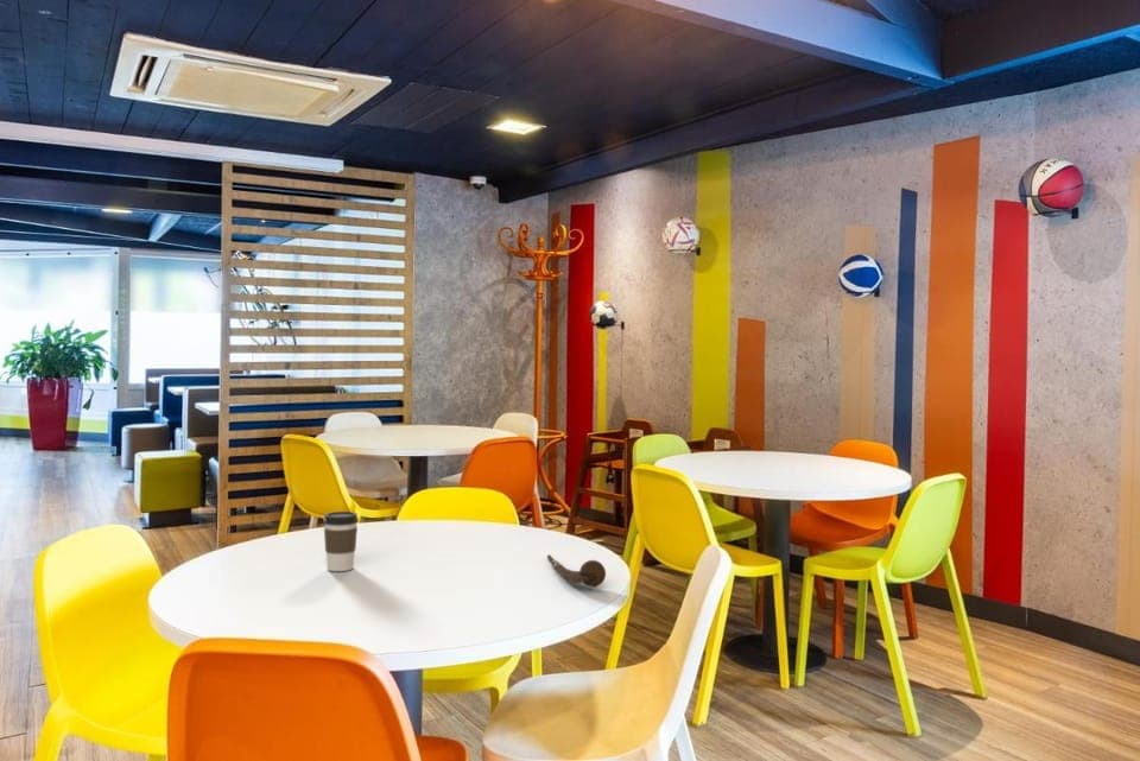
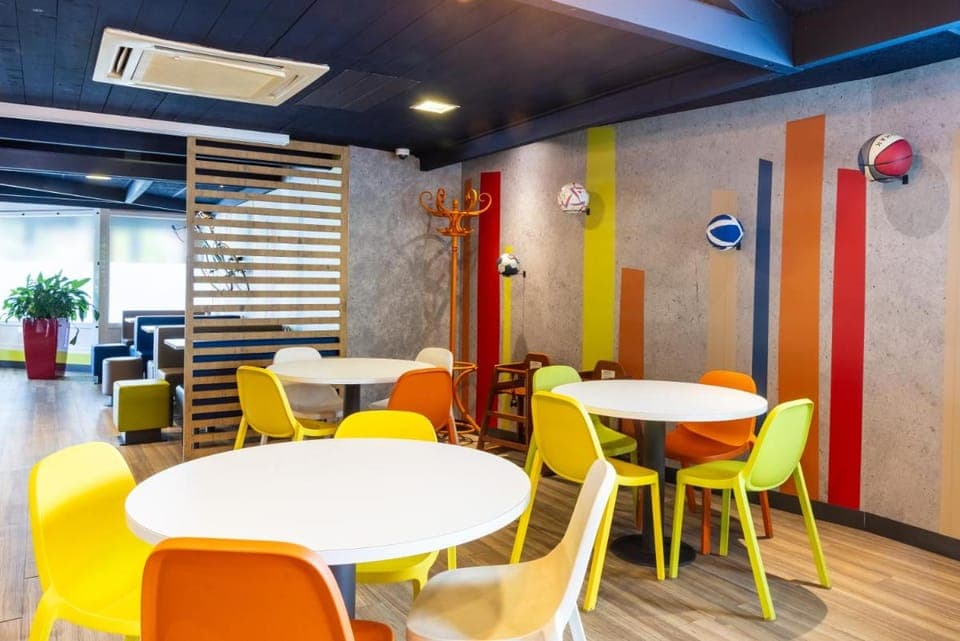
- spoon (570, 570)
- coffee cup (340, 540)
